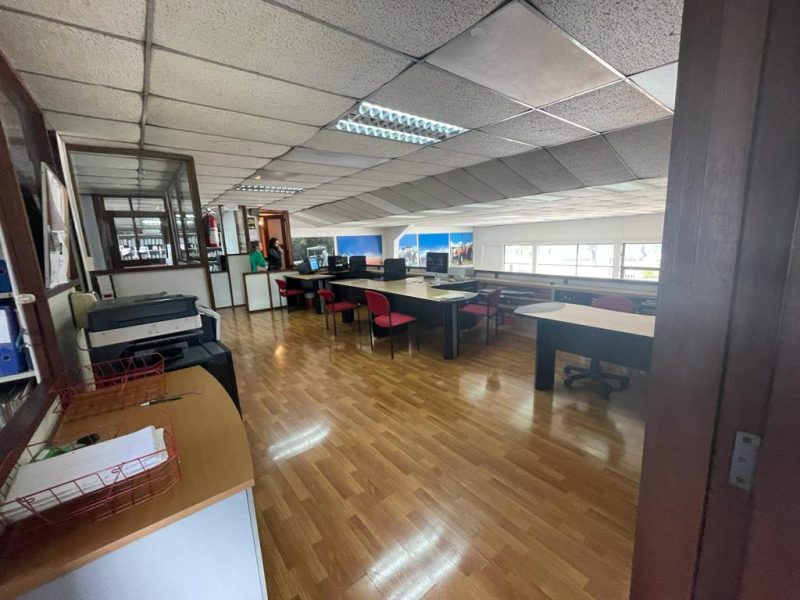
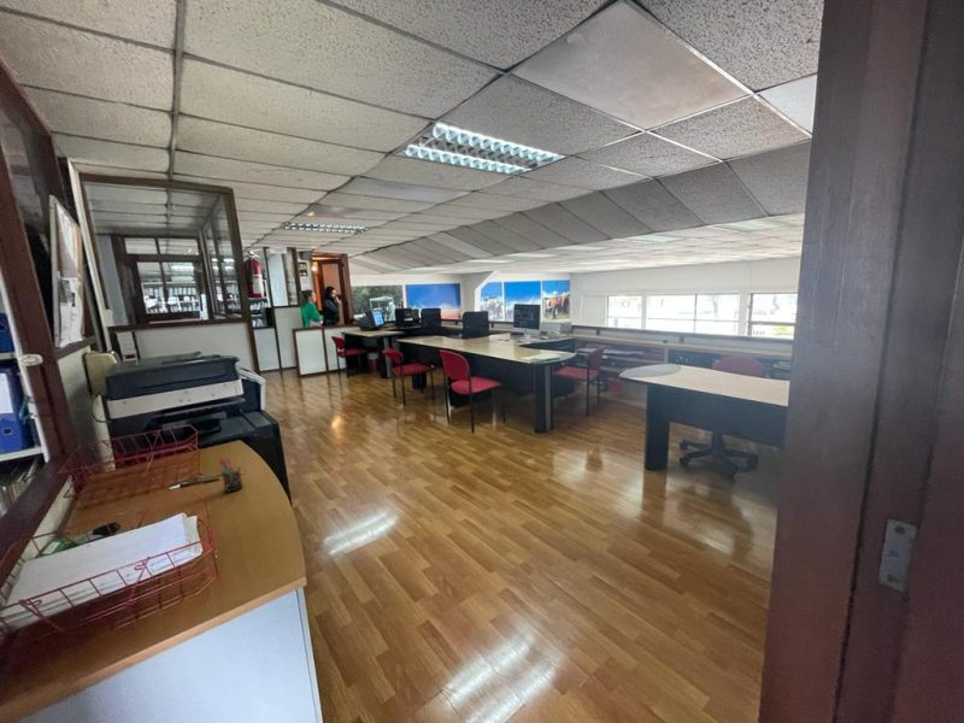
+ pen holder (229, 474)
